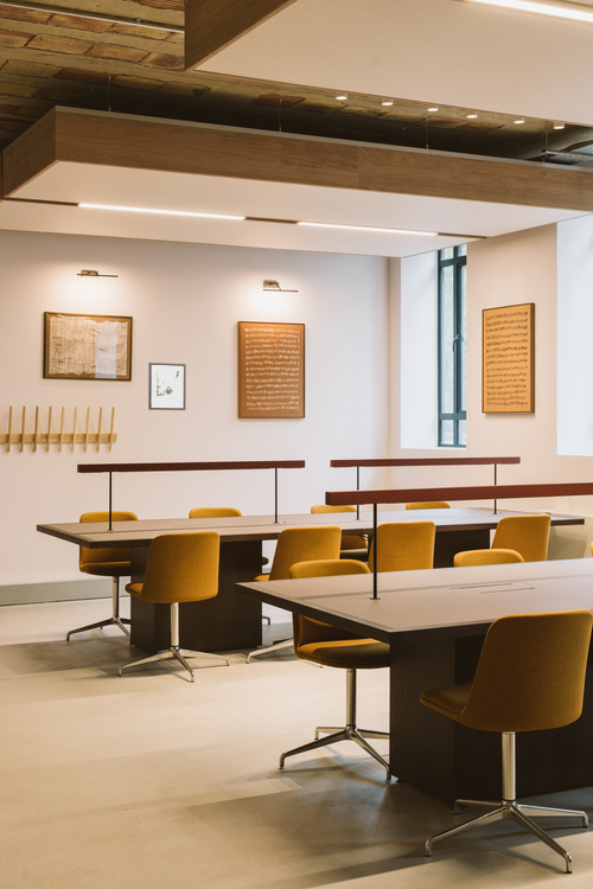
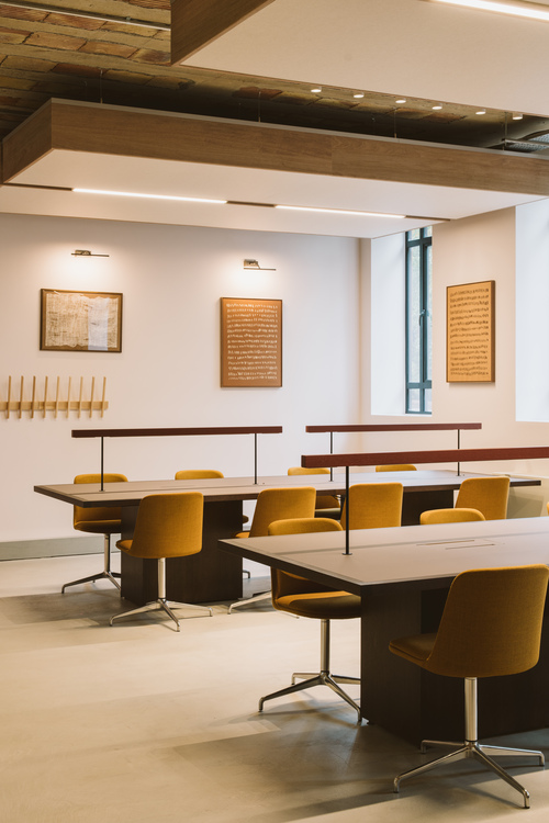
- wall art (167, 386)
